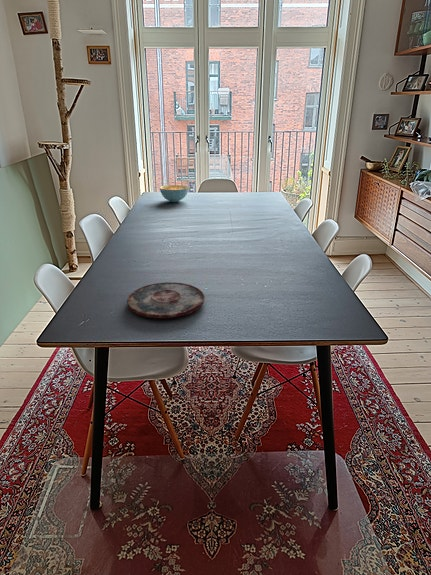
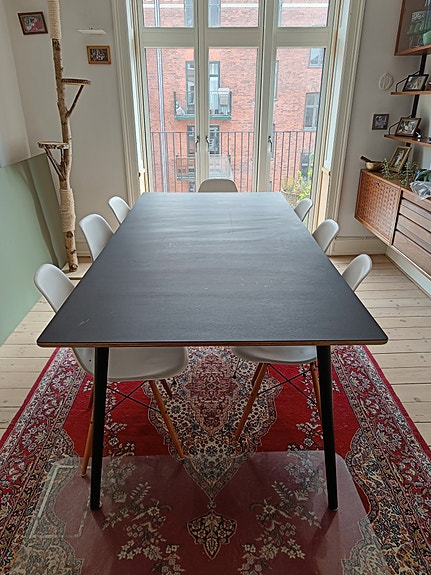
- plate (166, 299)
- cereal bowl (174, 194)
